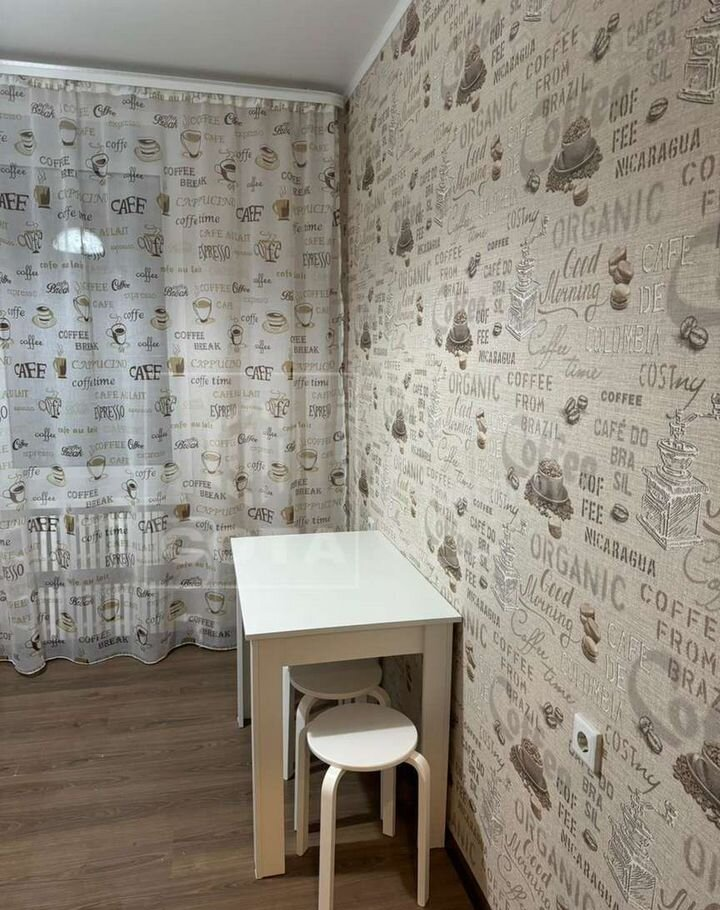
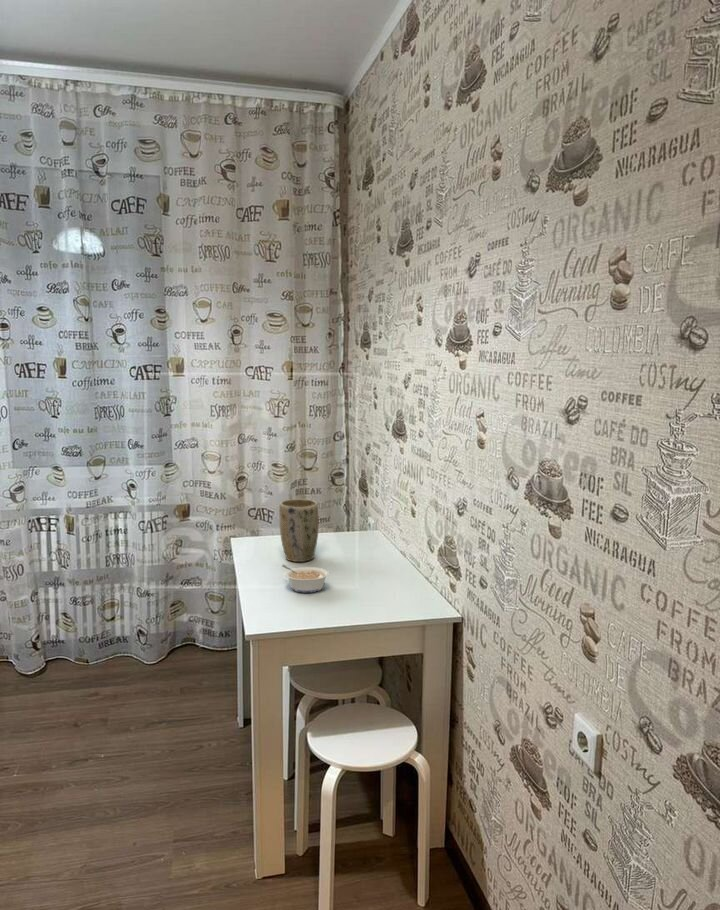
+ legume (305, 579)
+ plant pot (299, 530)
